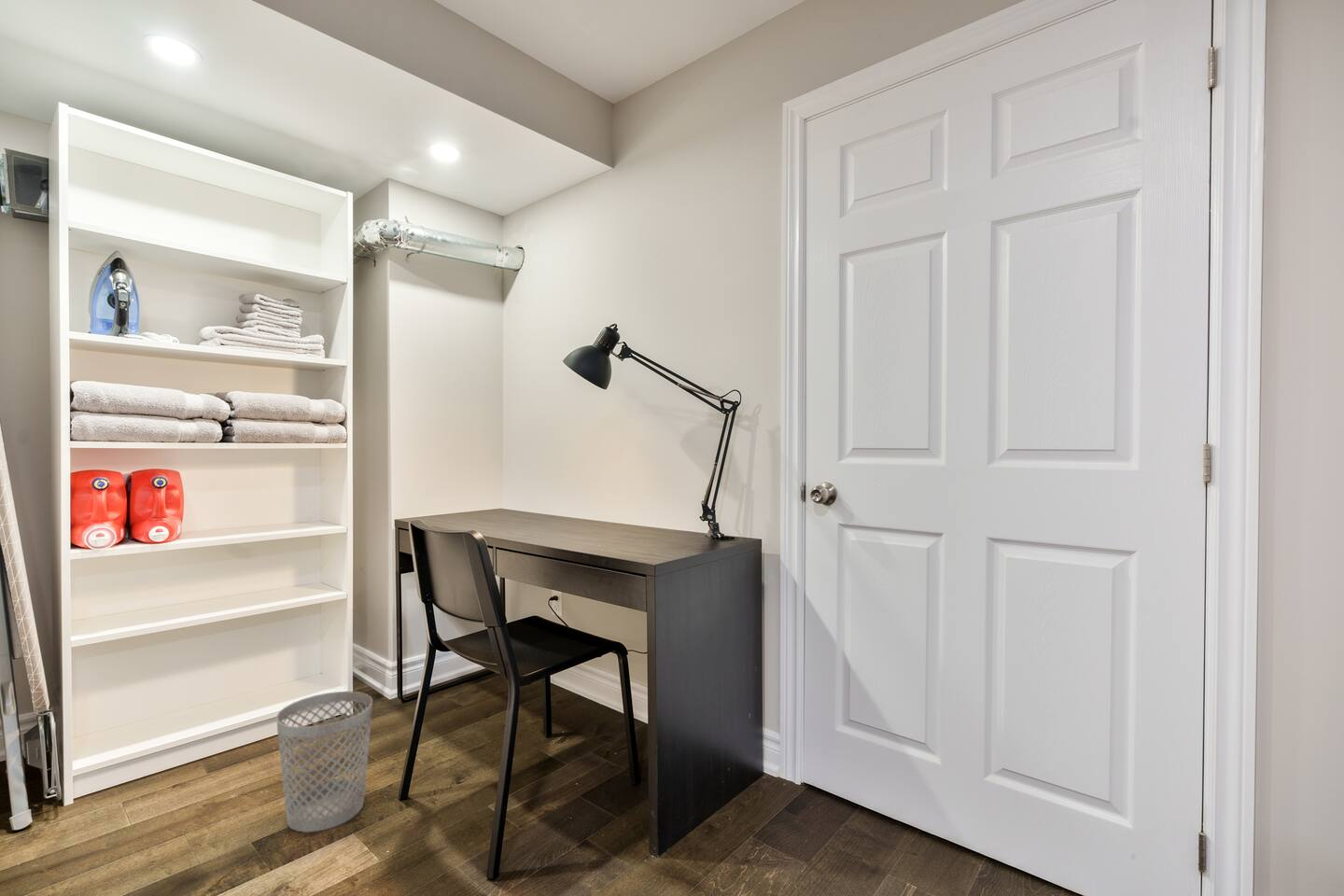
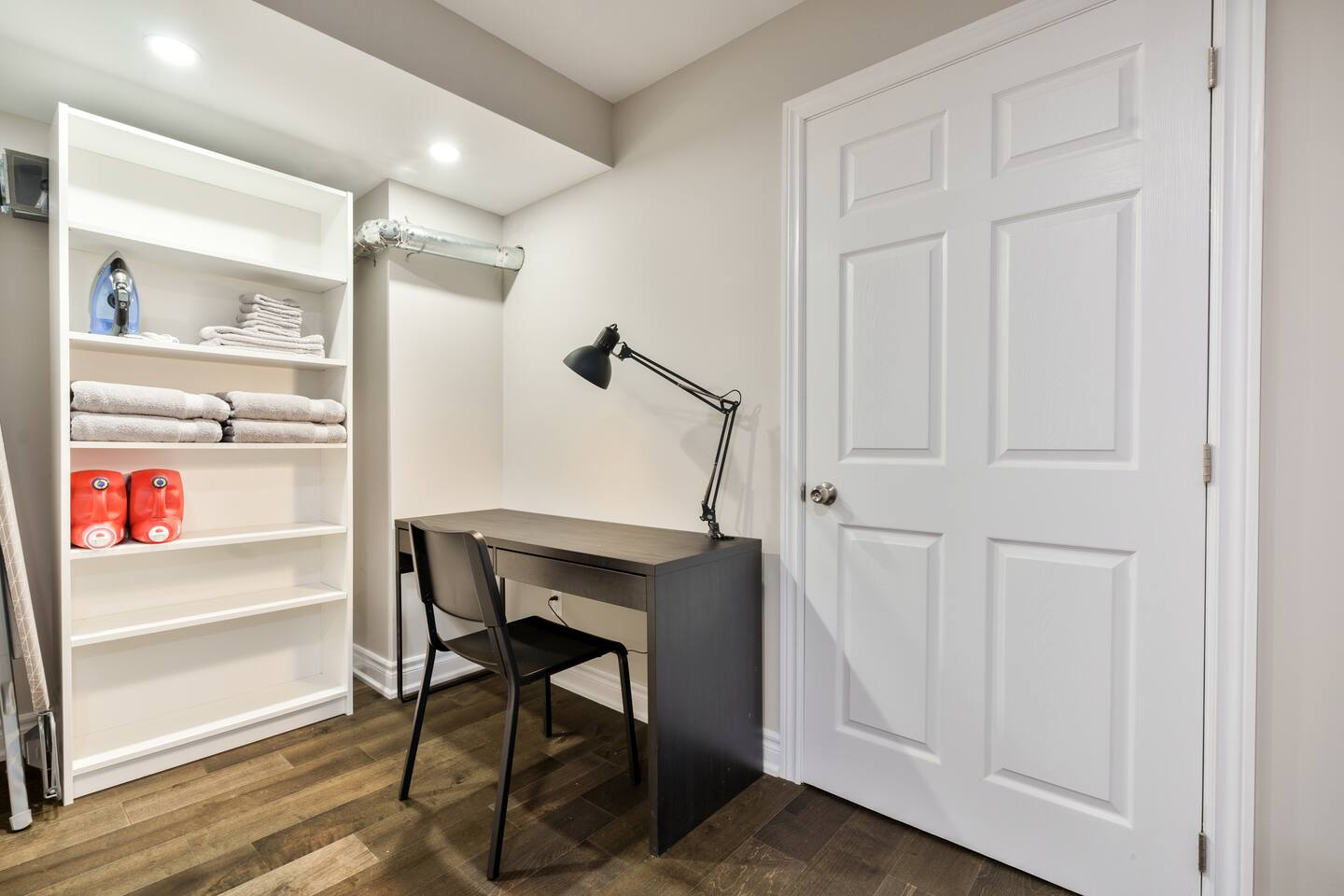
- wastebasket (325, 760)
